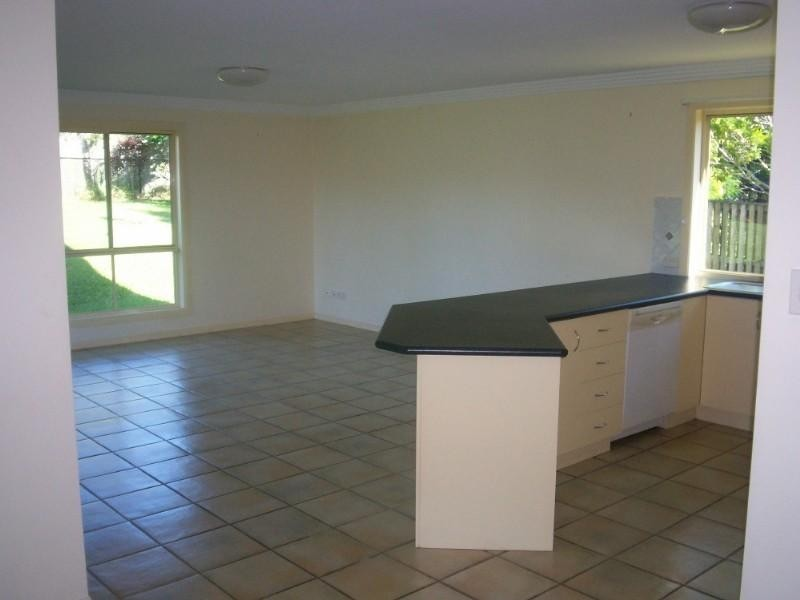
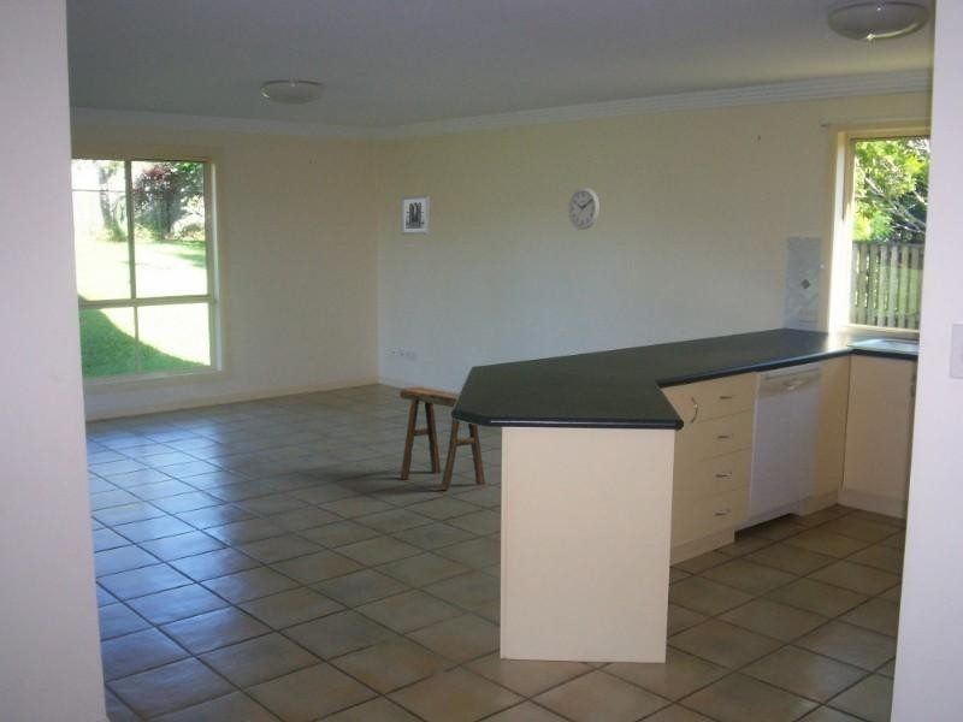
+ stool (436, 437)
+ wall art (415, 215)
+ wall clock (583, 208)
